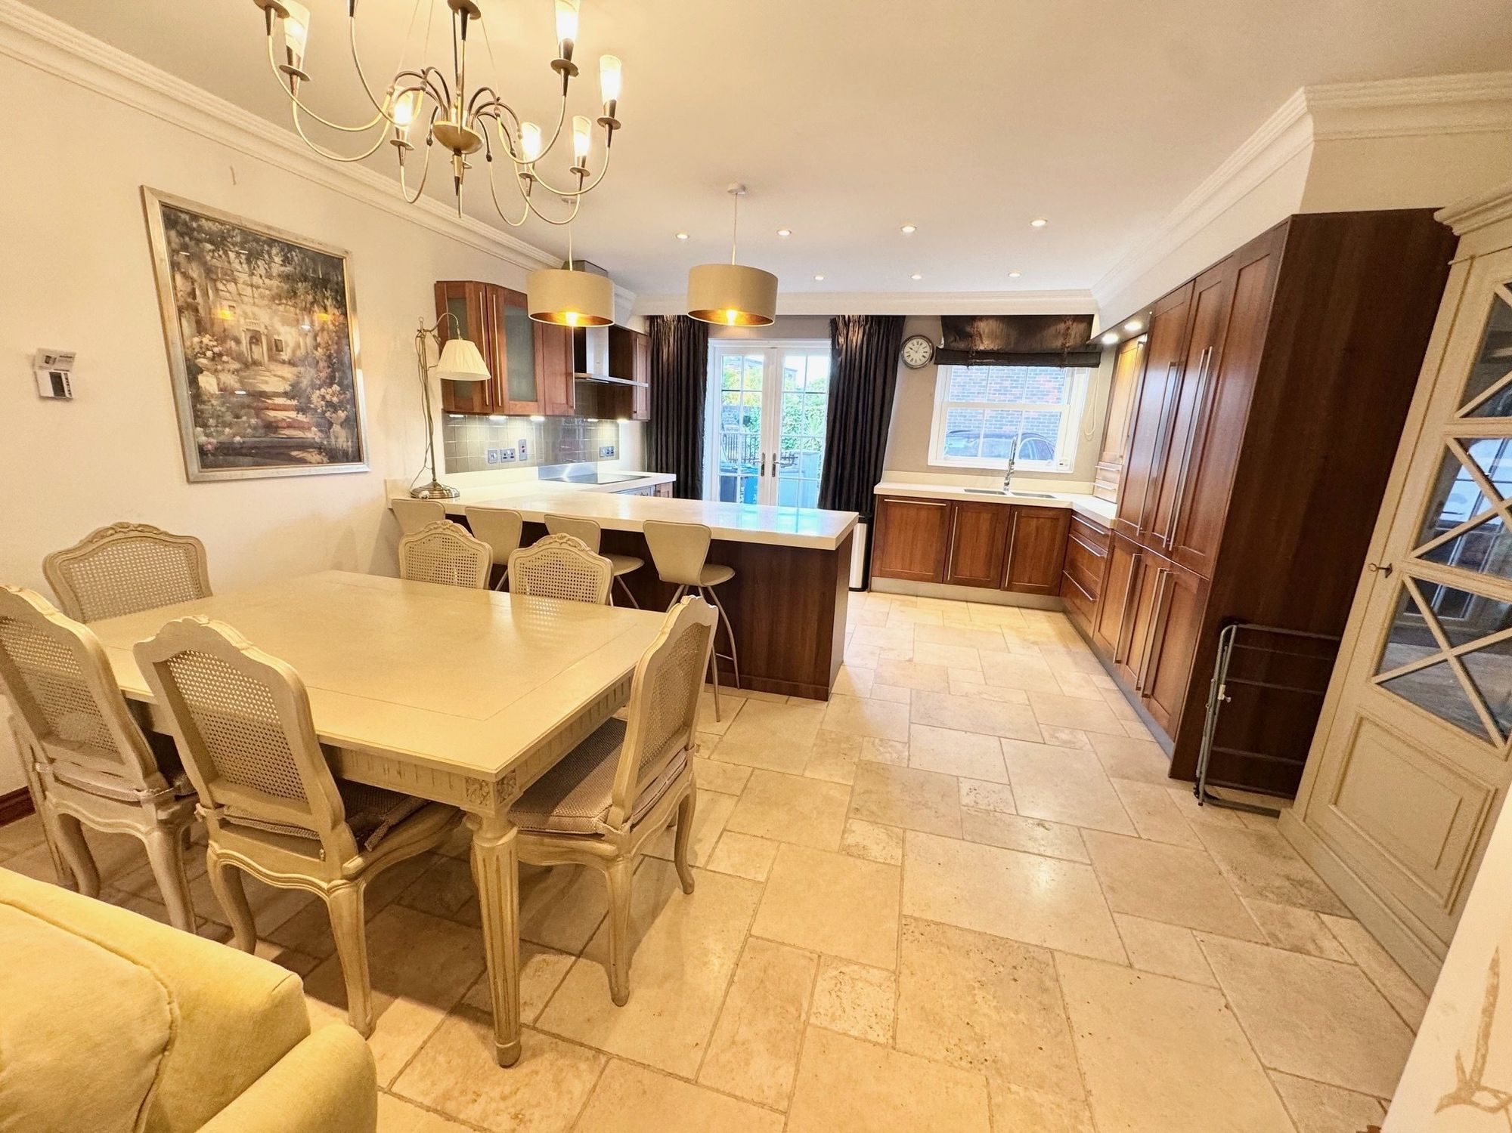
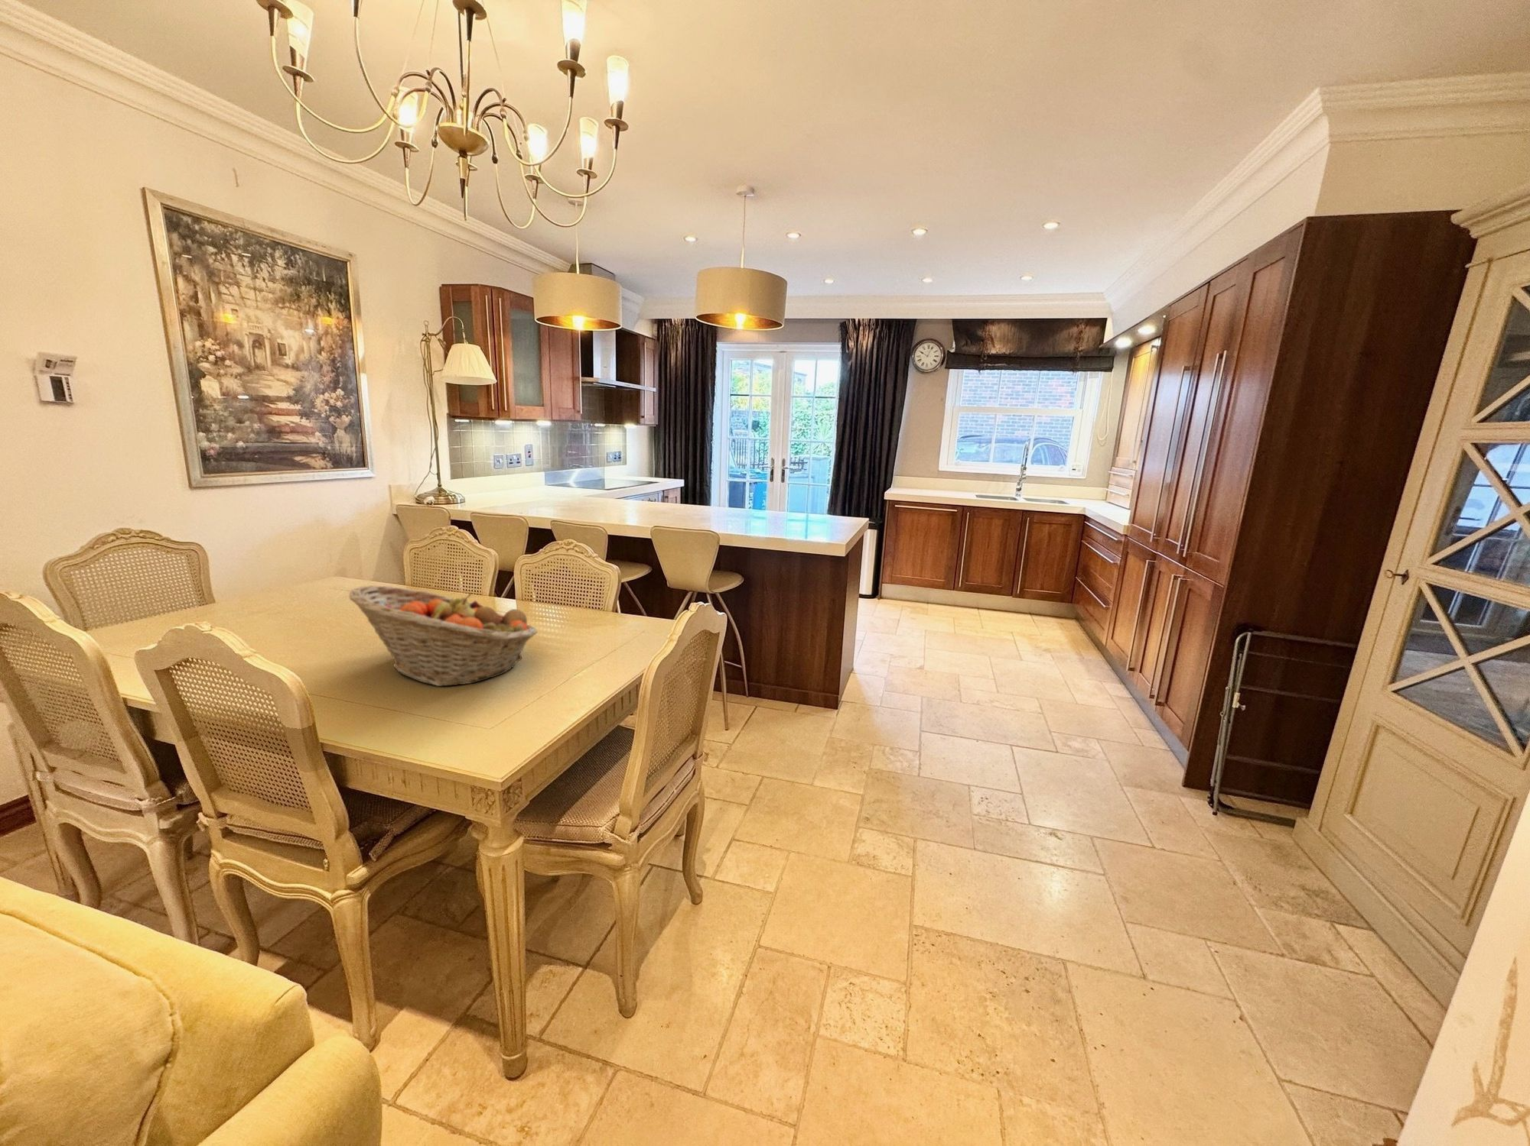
+ fruit basket (447, 626)
